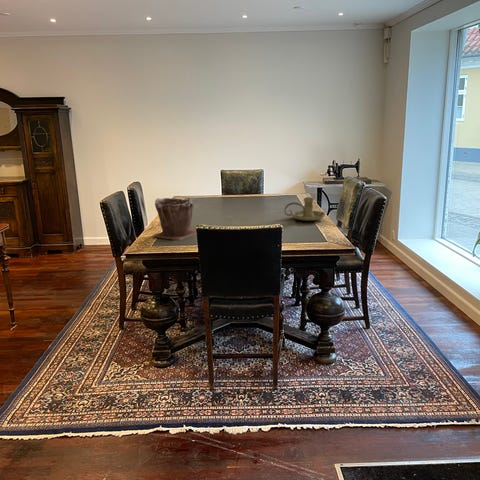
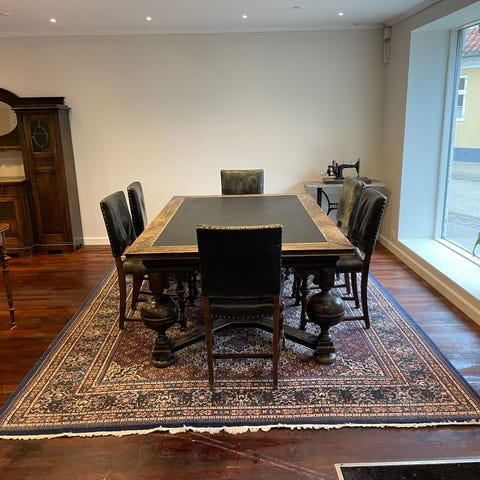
- candle holder (304, 208)
- plant pot (174, 217)
